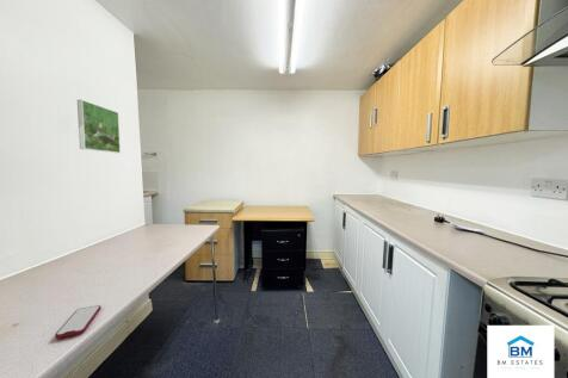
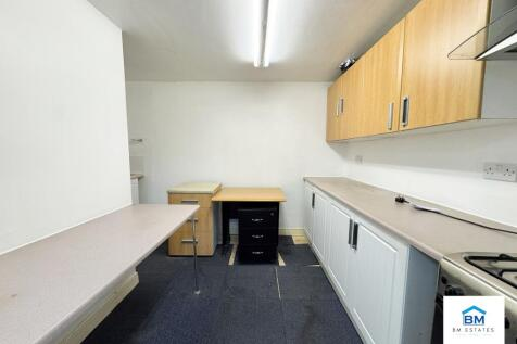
- smartphone (80, 320)
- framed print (100, 129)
